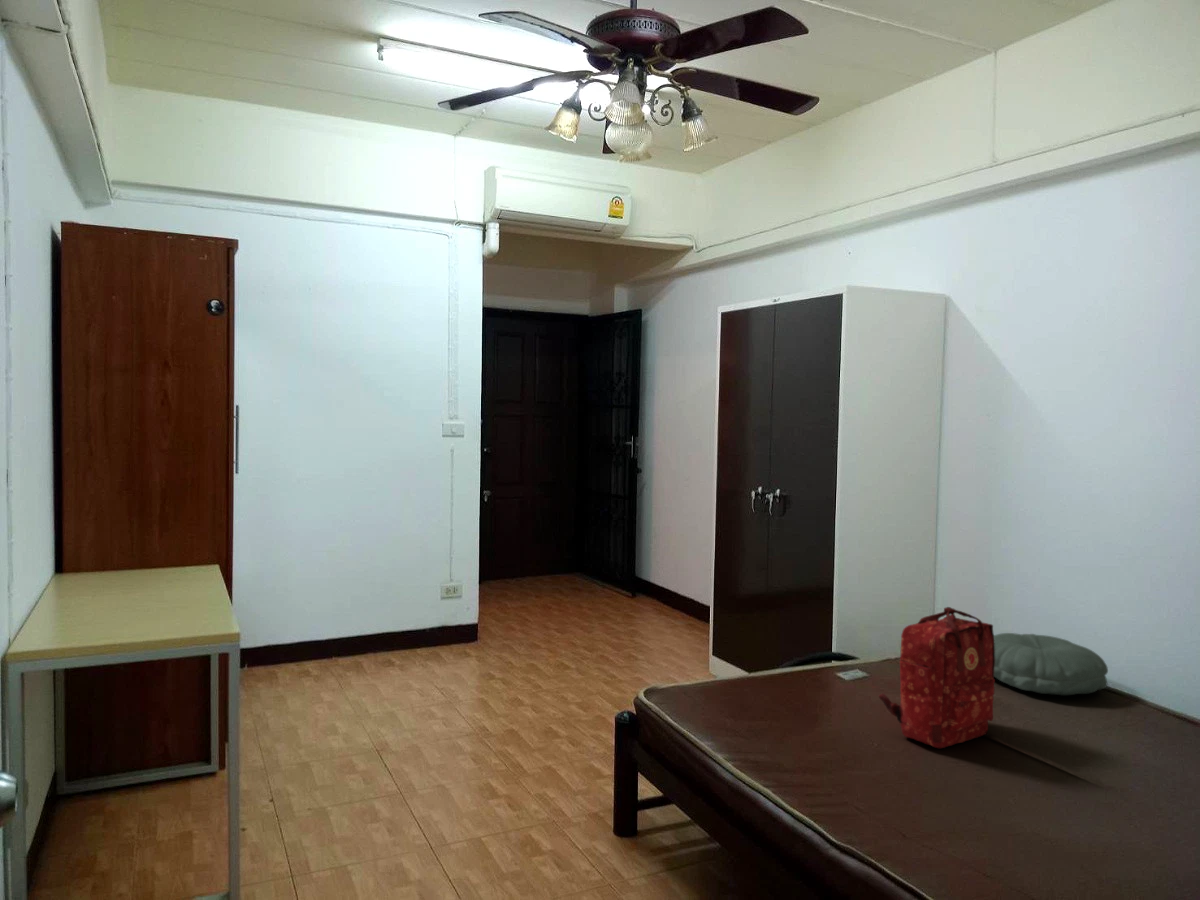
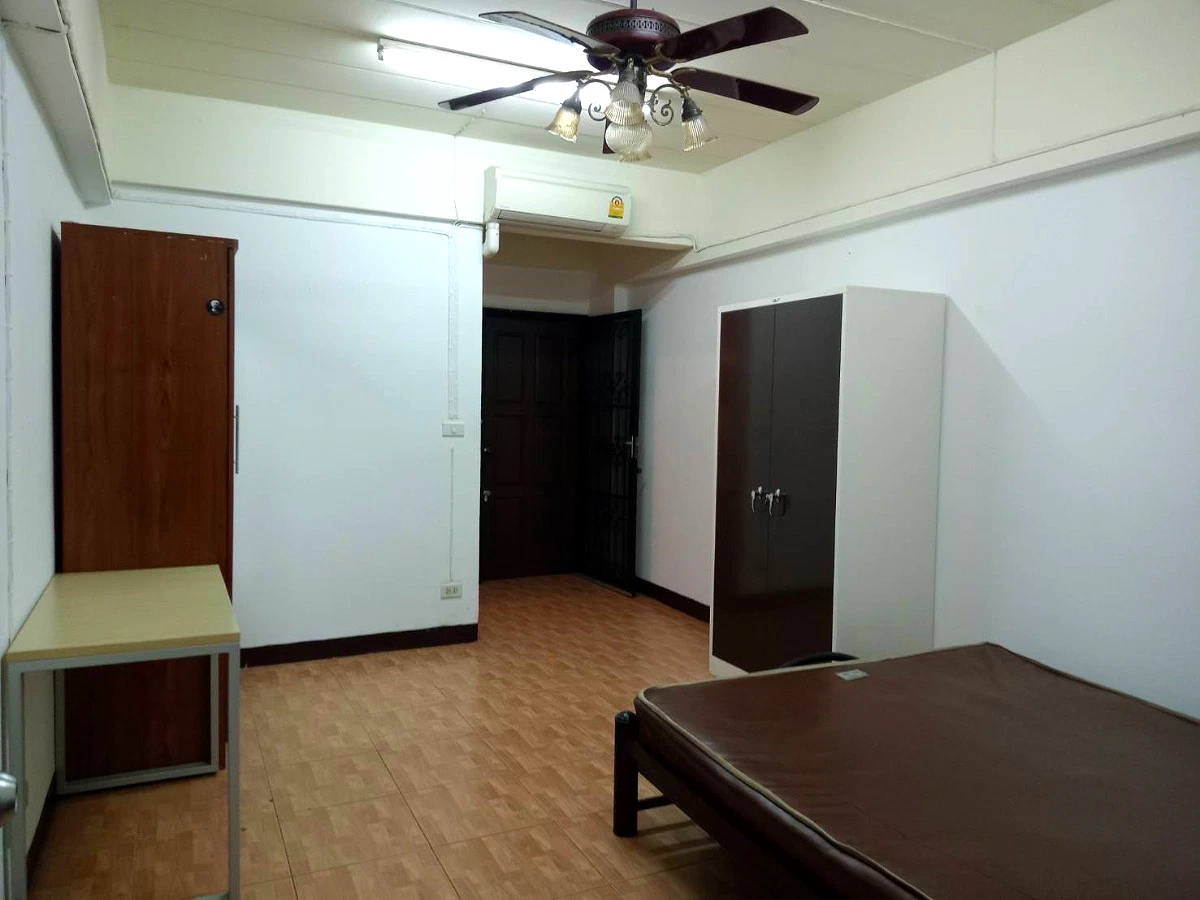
- backpack (938, 669)
- pillow (1040, 661)
